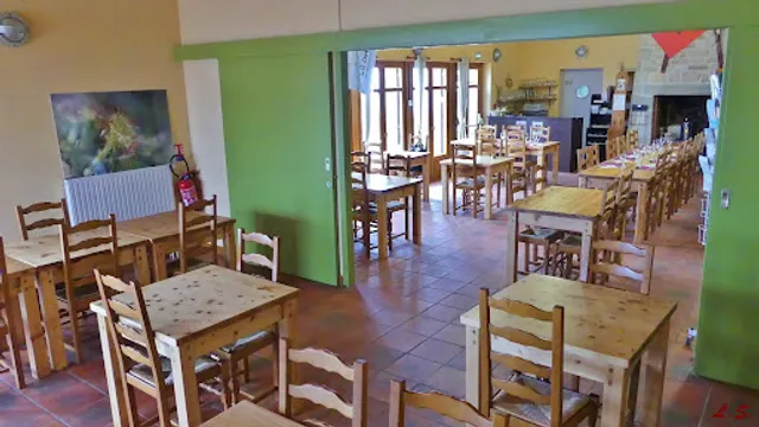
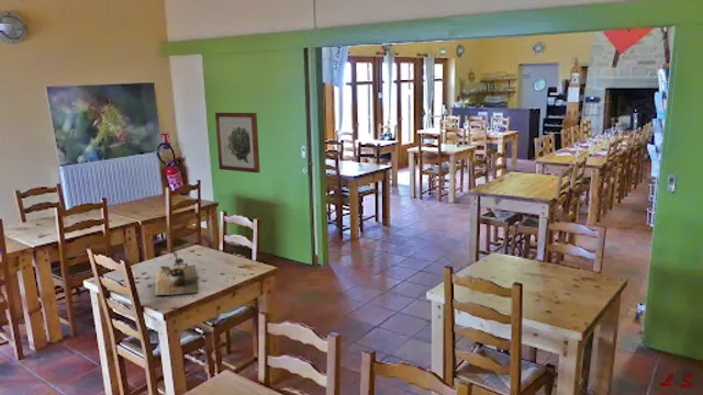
+ wall art (236, 142)
+ succulent plant (176, 268)
